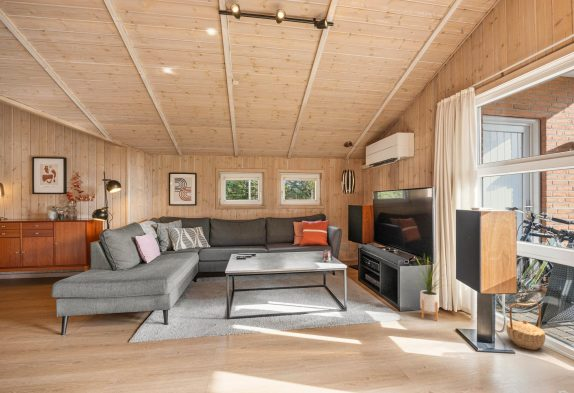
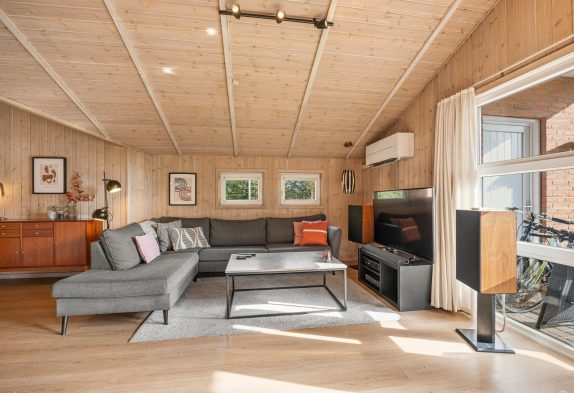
- house plant (430, 285)
- basket (525, 323)
